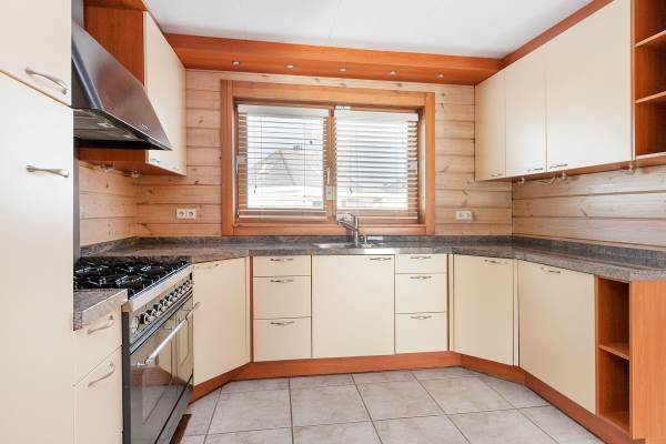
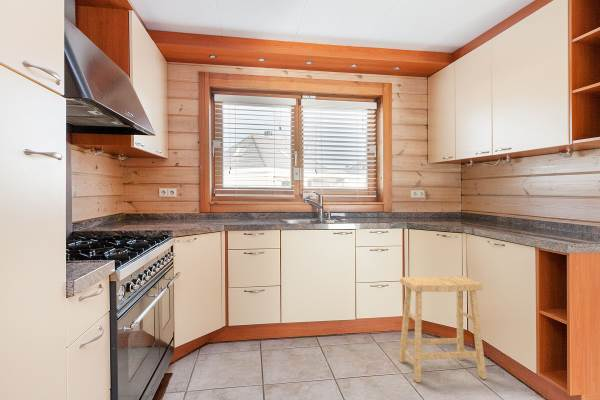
+ stool (440, 338)
